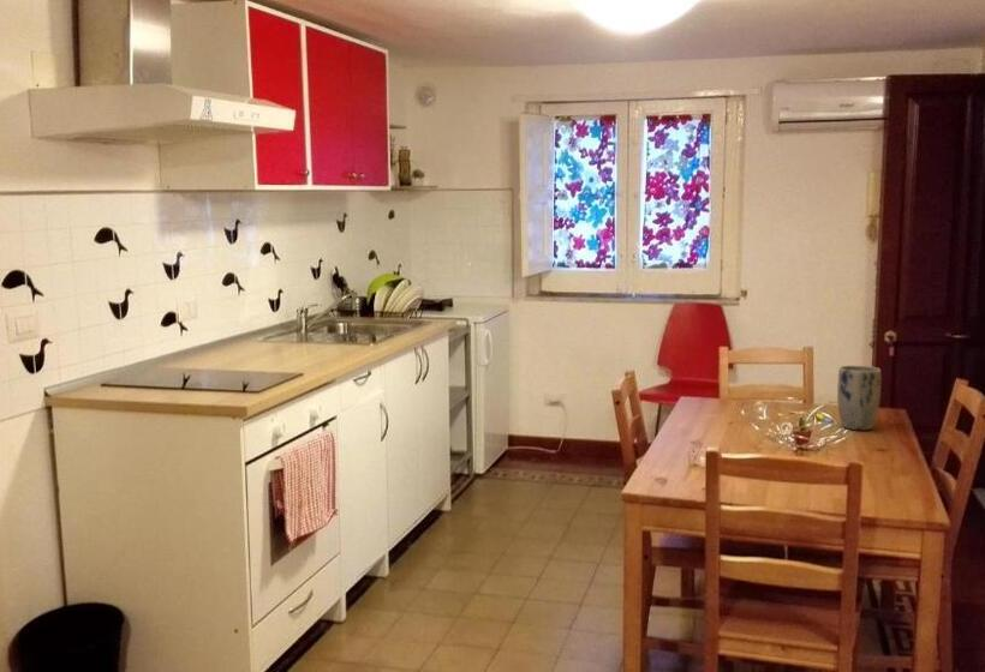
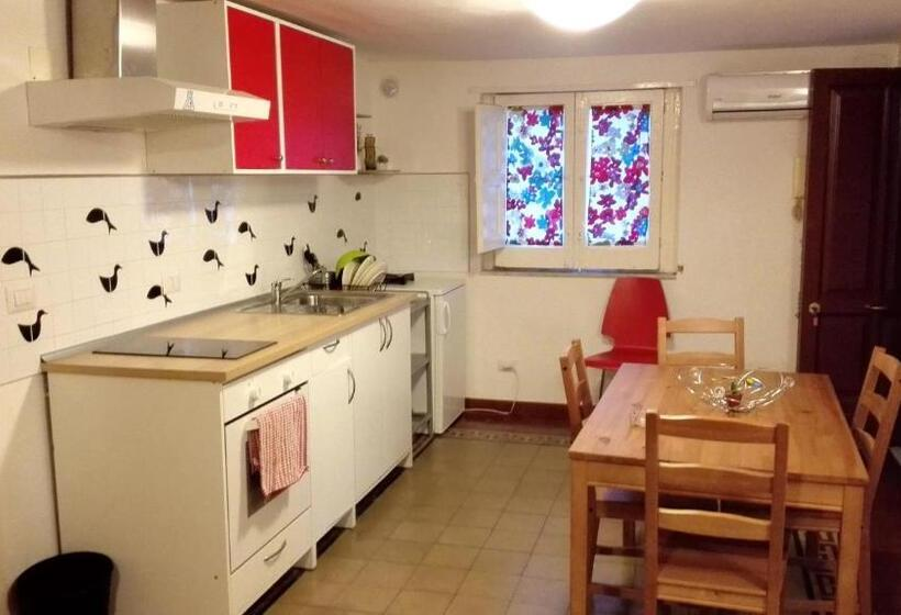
- plant pot (858, 397)
